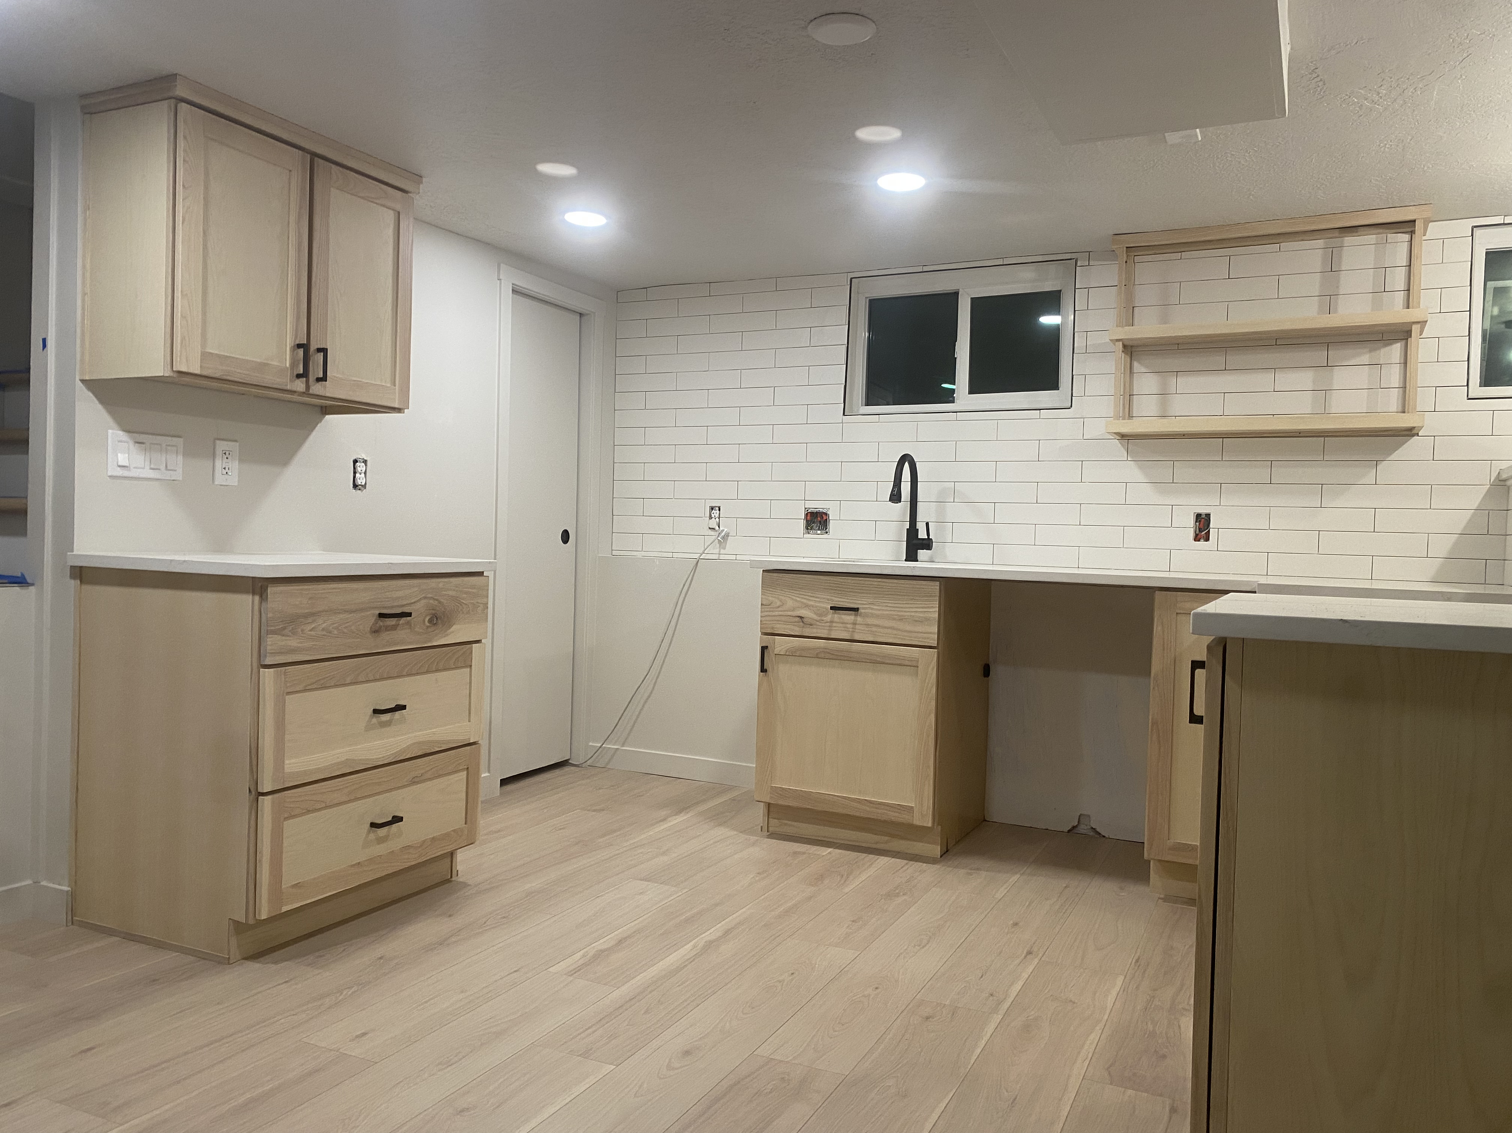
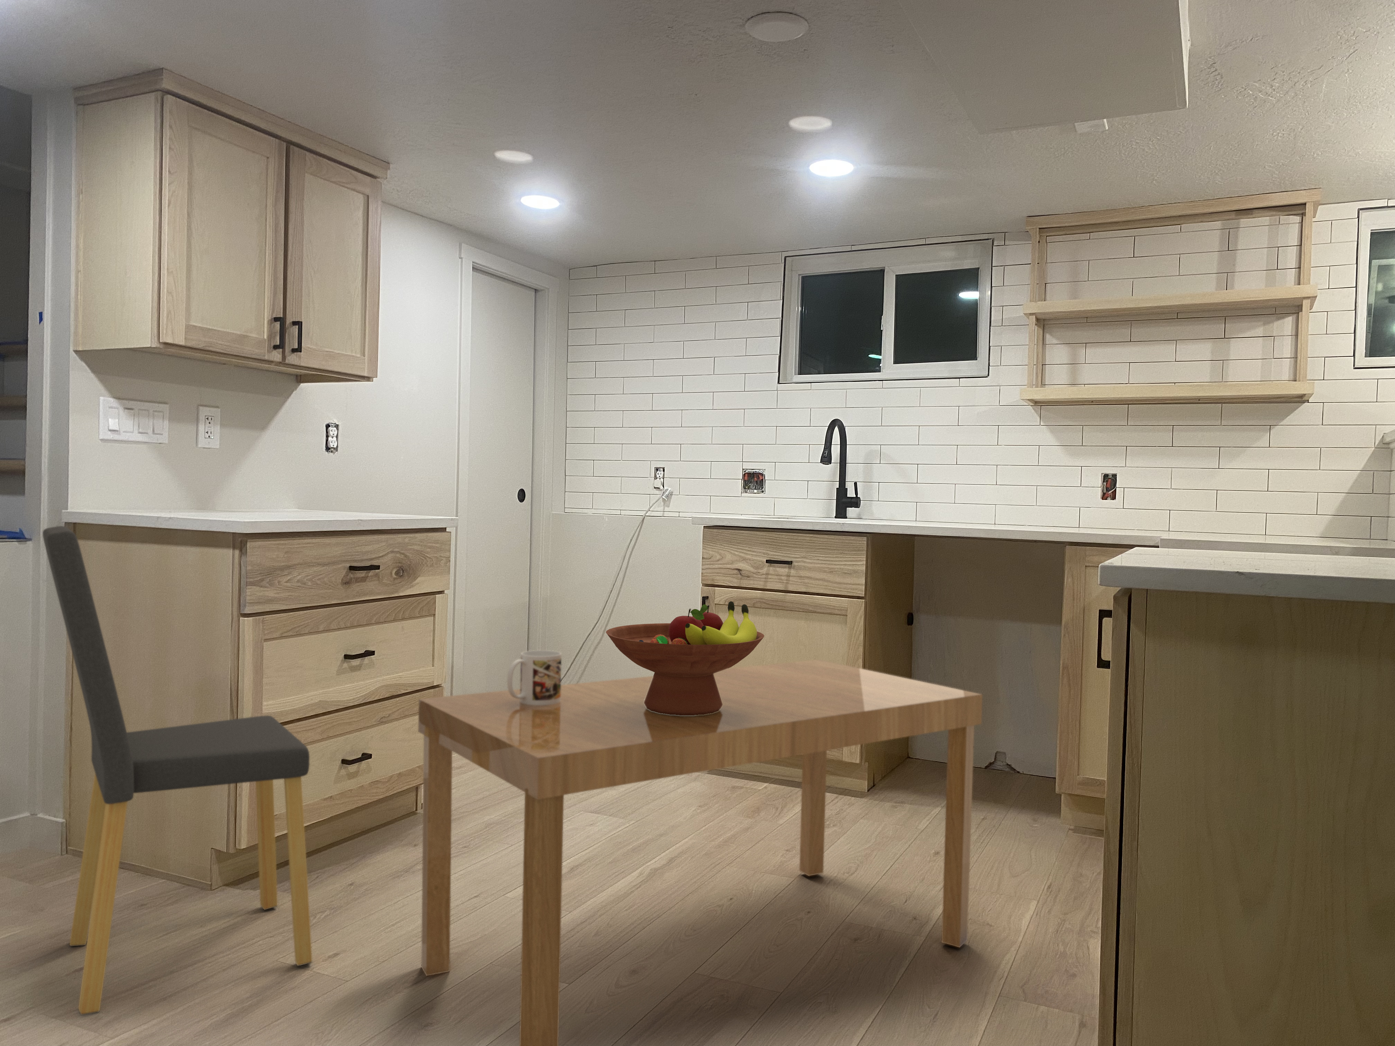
+ dining chair (186, 742)
+ dining table (702, 771)
+ mug (533, 677)
+ fruit bowl (684, 655)
